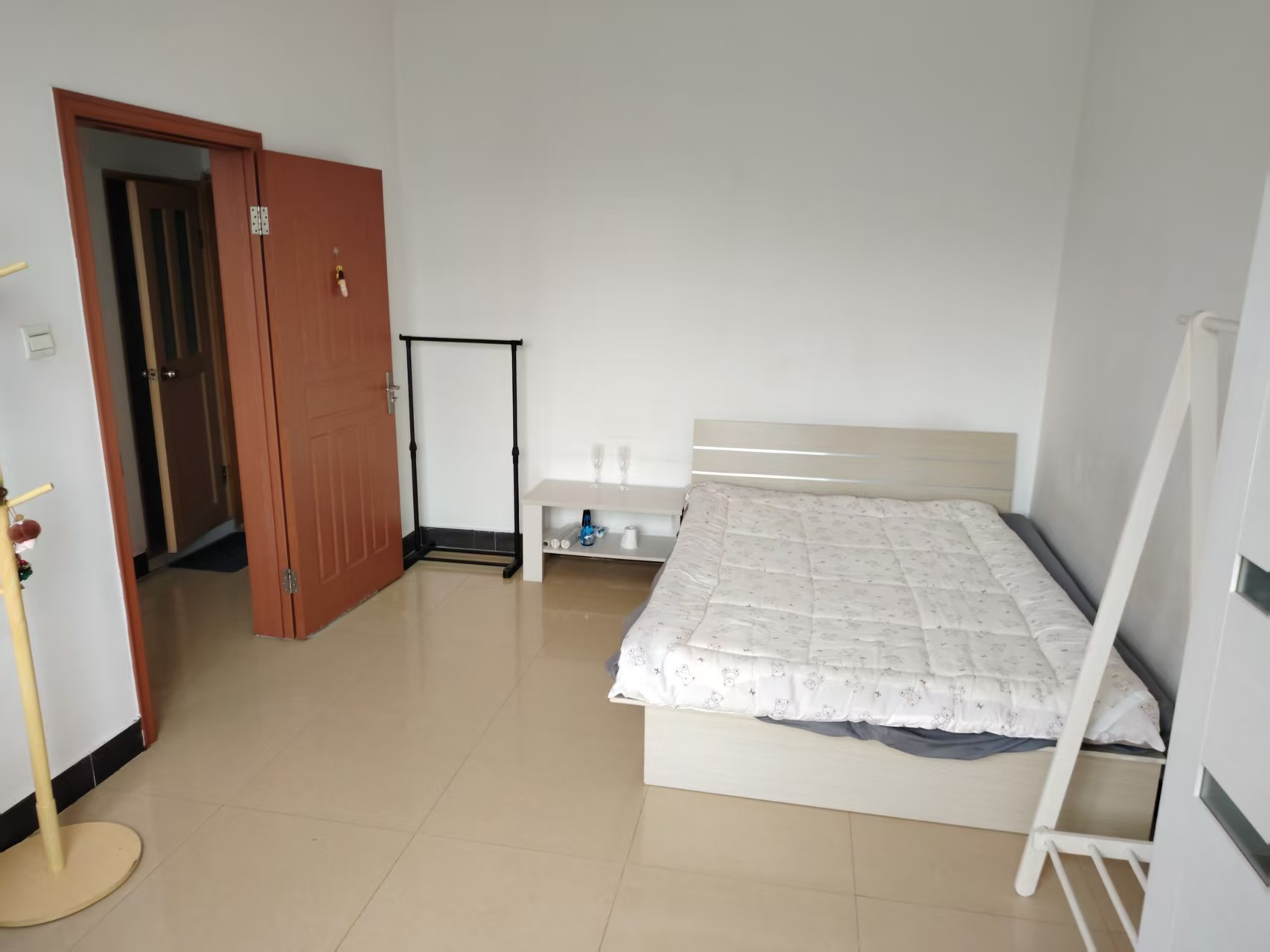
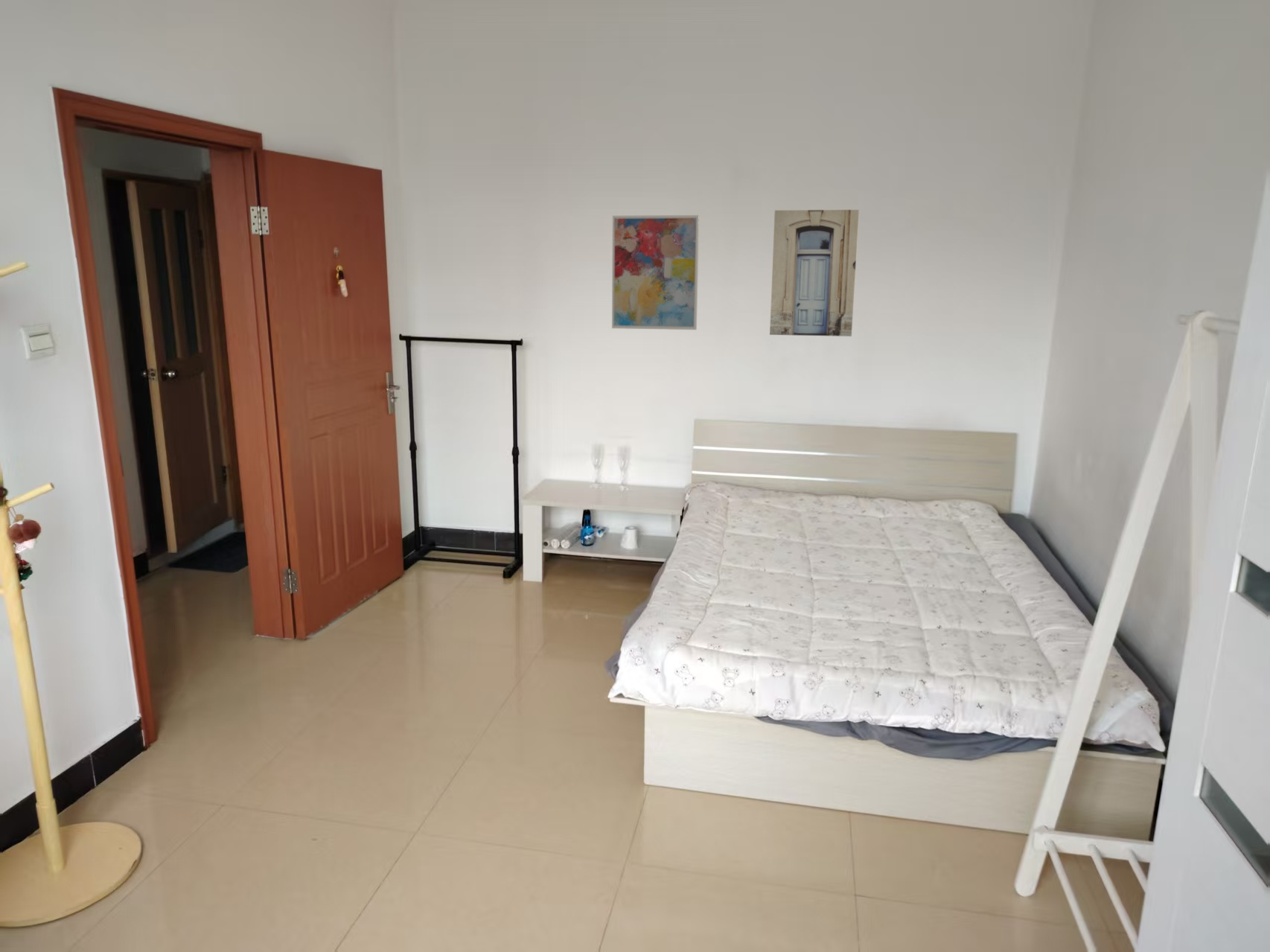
+ wall art (654, 272)
+ wall art (813, 273)
